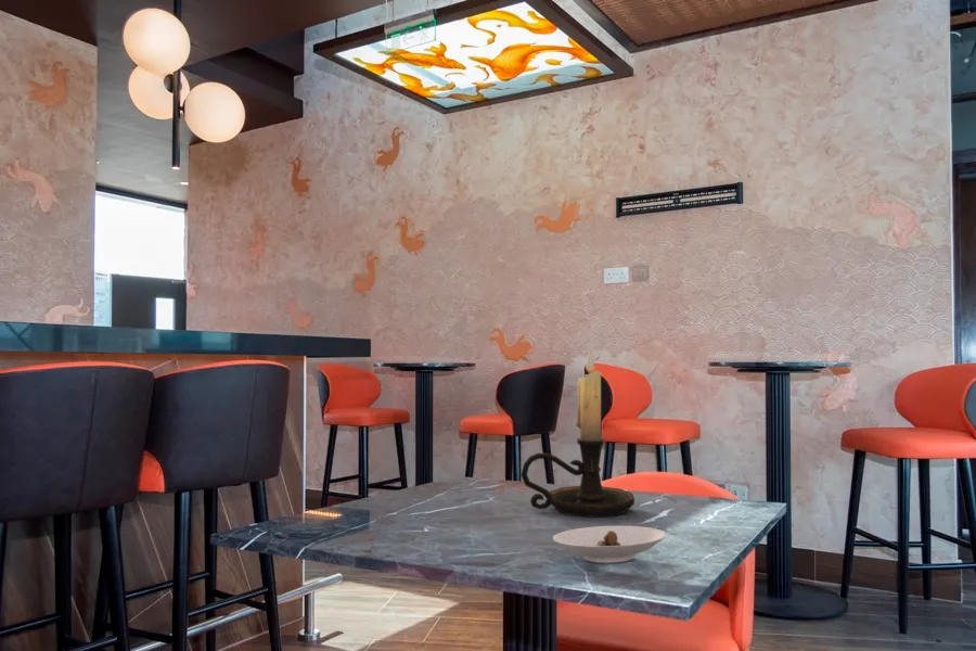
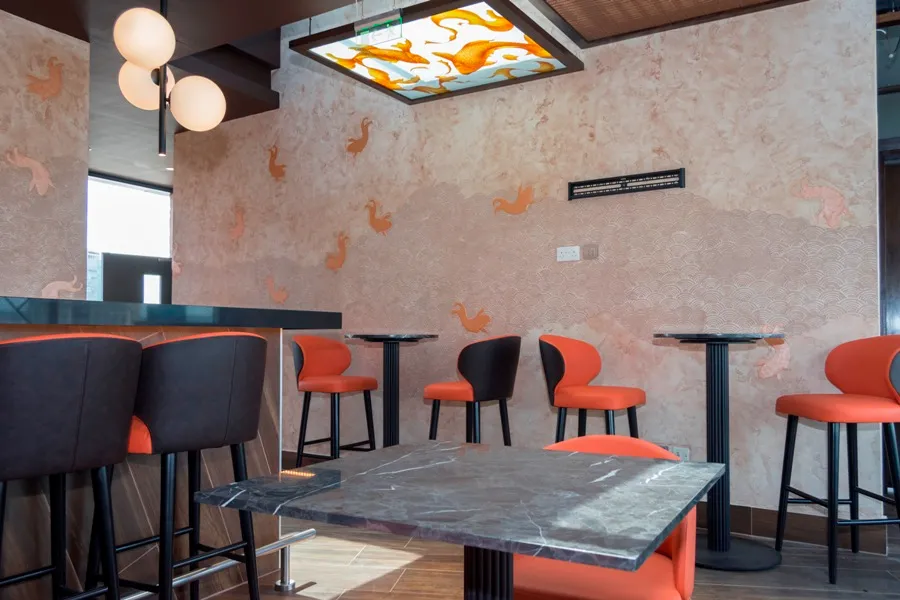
- saucer (609, 544)
- candle holder (578, 426)
